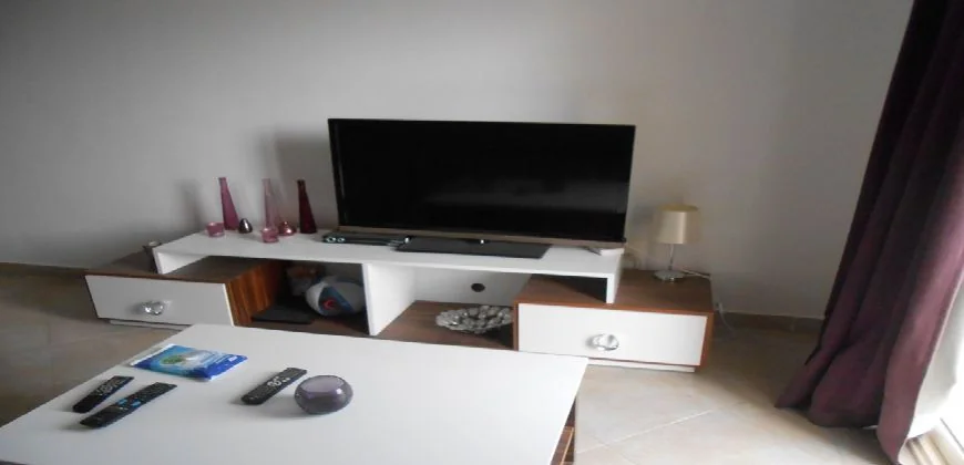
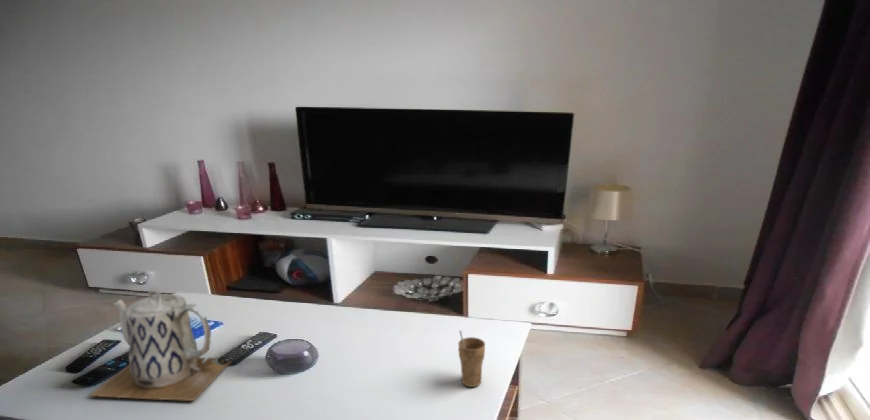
+ cup (471, 357)
+ teapot (158, 334)
